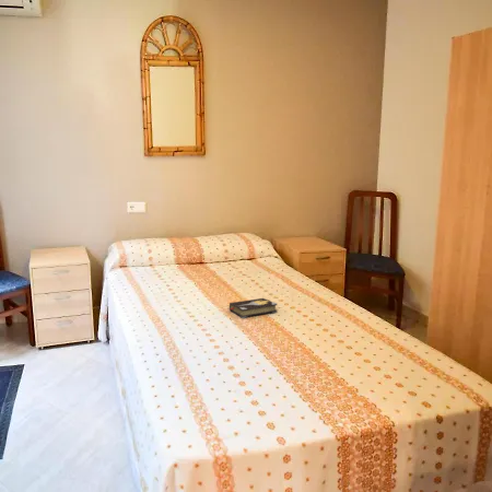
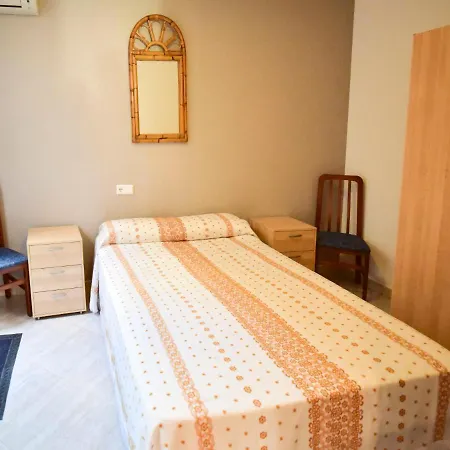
- hardback book (253, 306)
